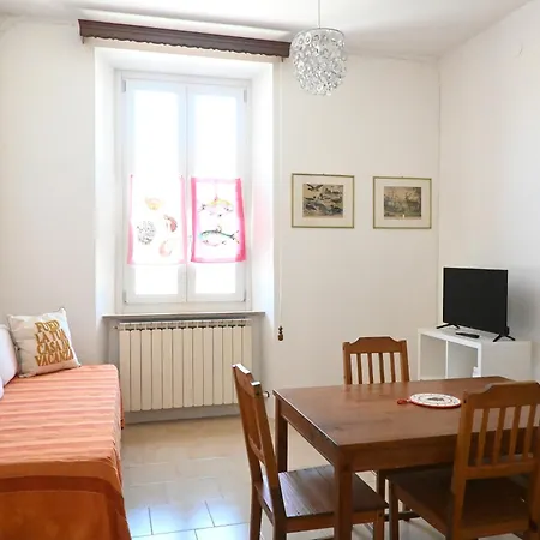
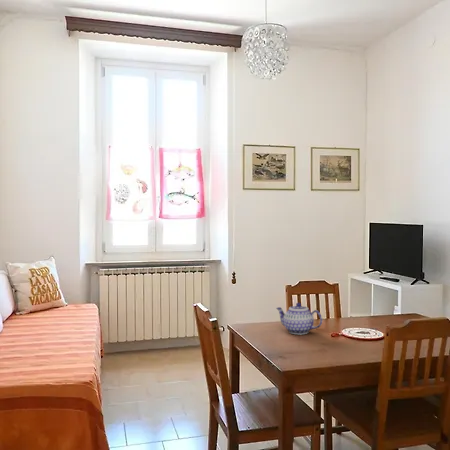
+ teapot (298, 317)
